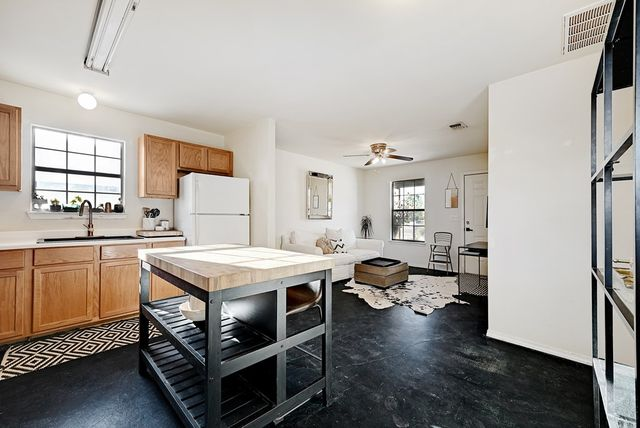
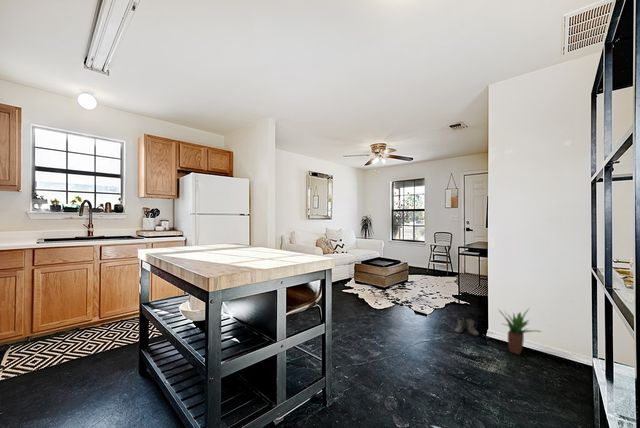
+ potted plant (519, 329)
+ boots (464, 325)
